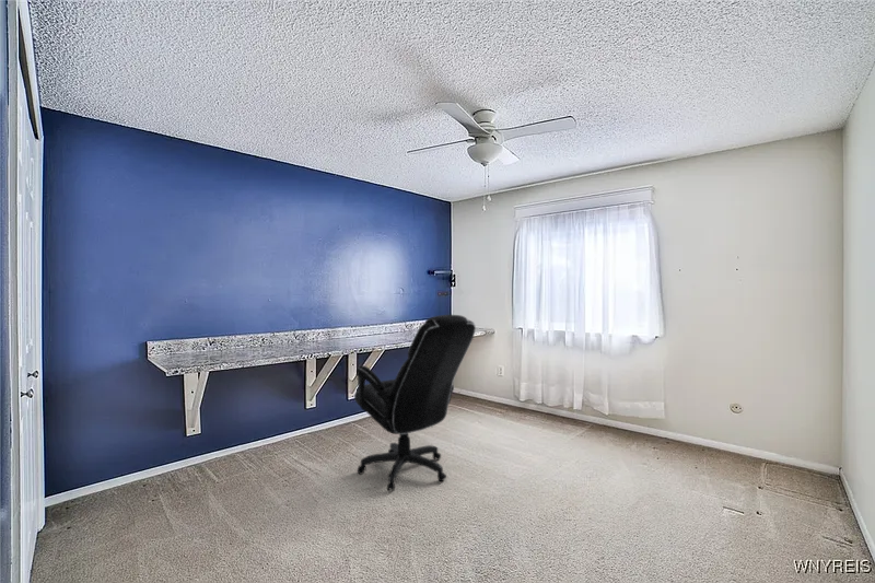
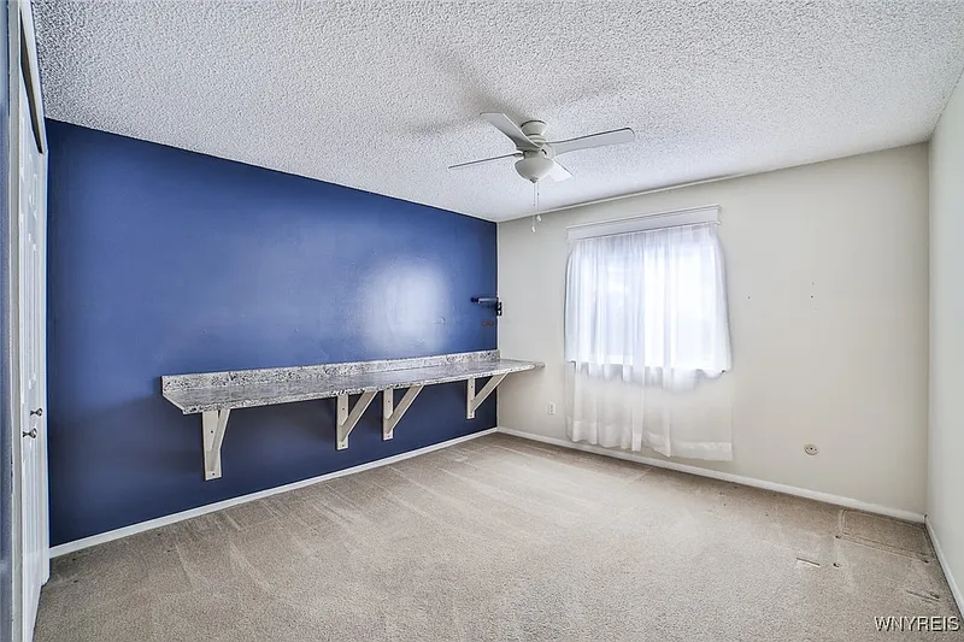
- office chair (412, 394)
